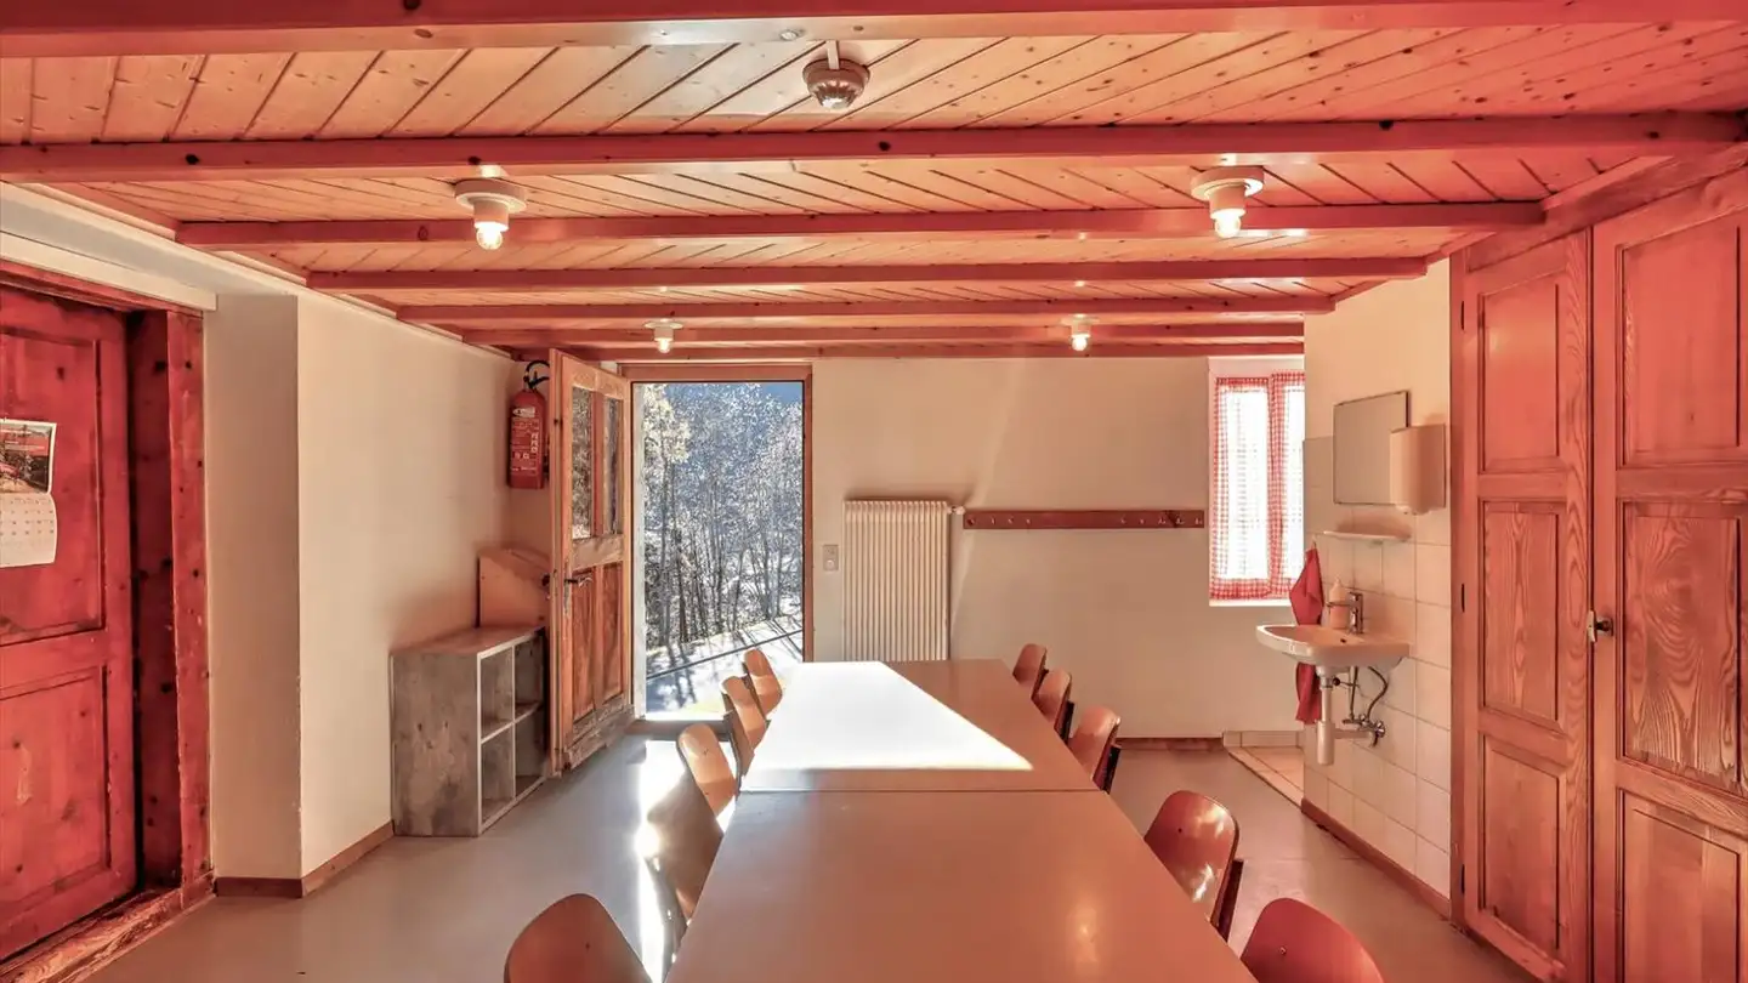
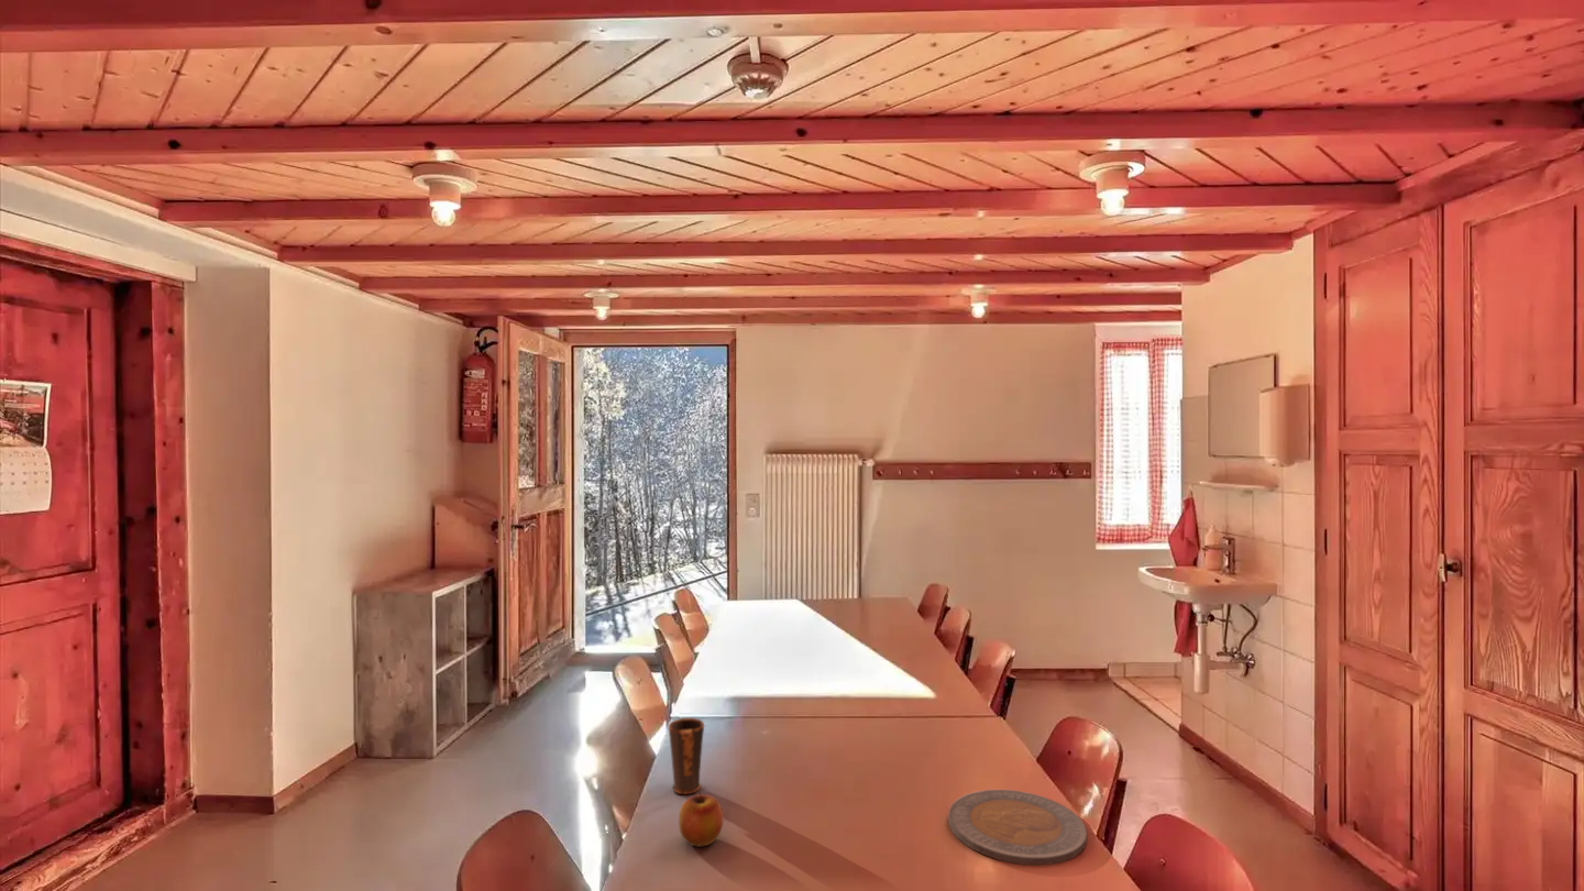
+ apple (701, 816)
+ plate (1015, 824)
+ mug (686, 757)
